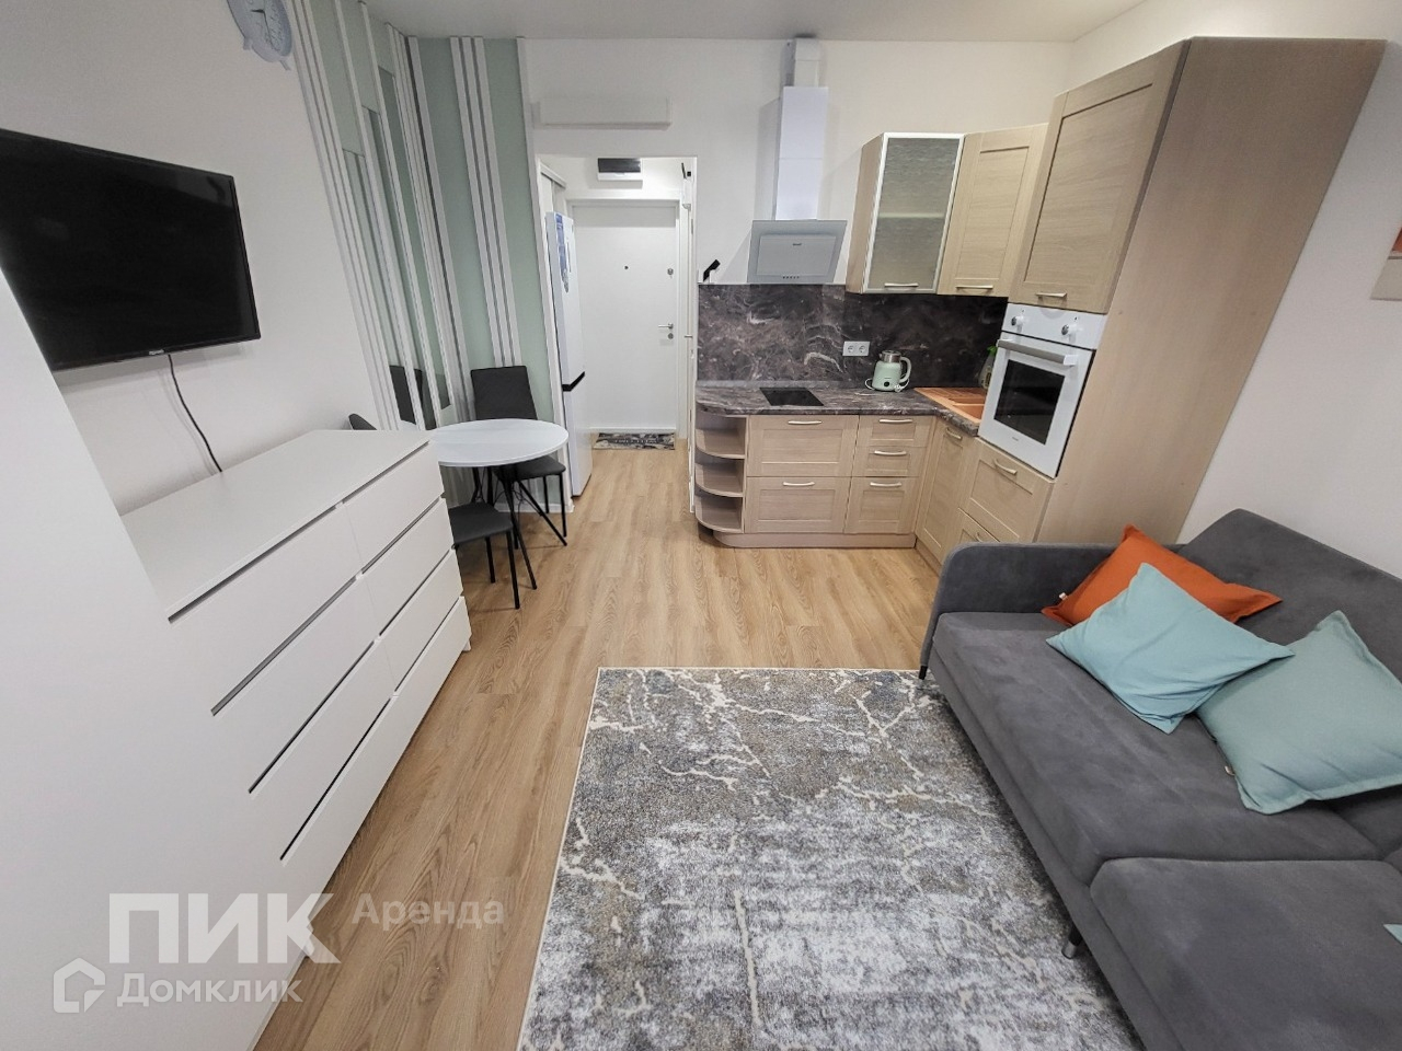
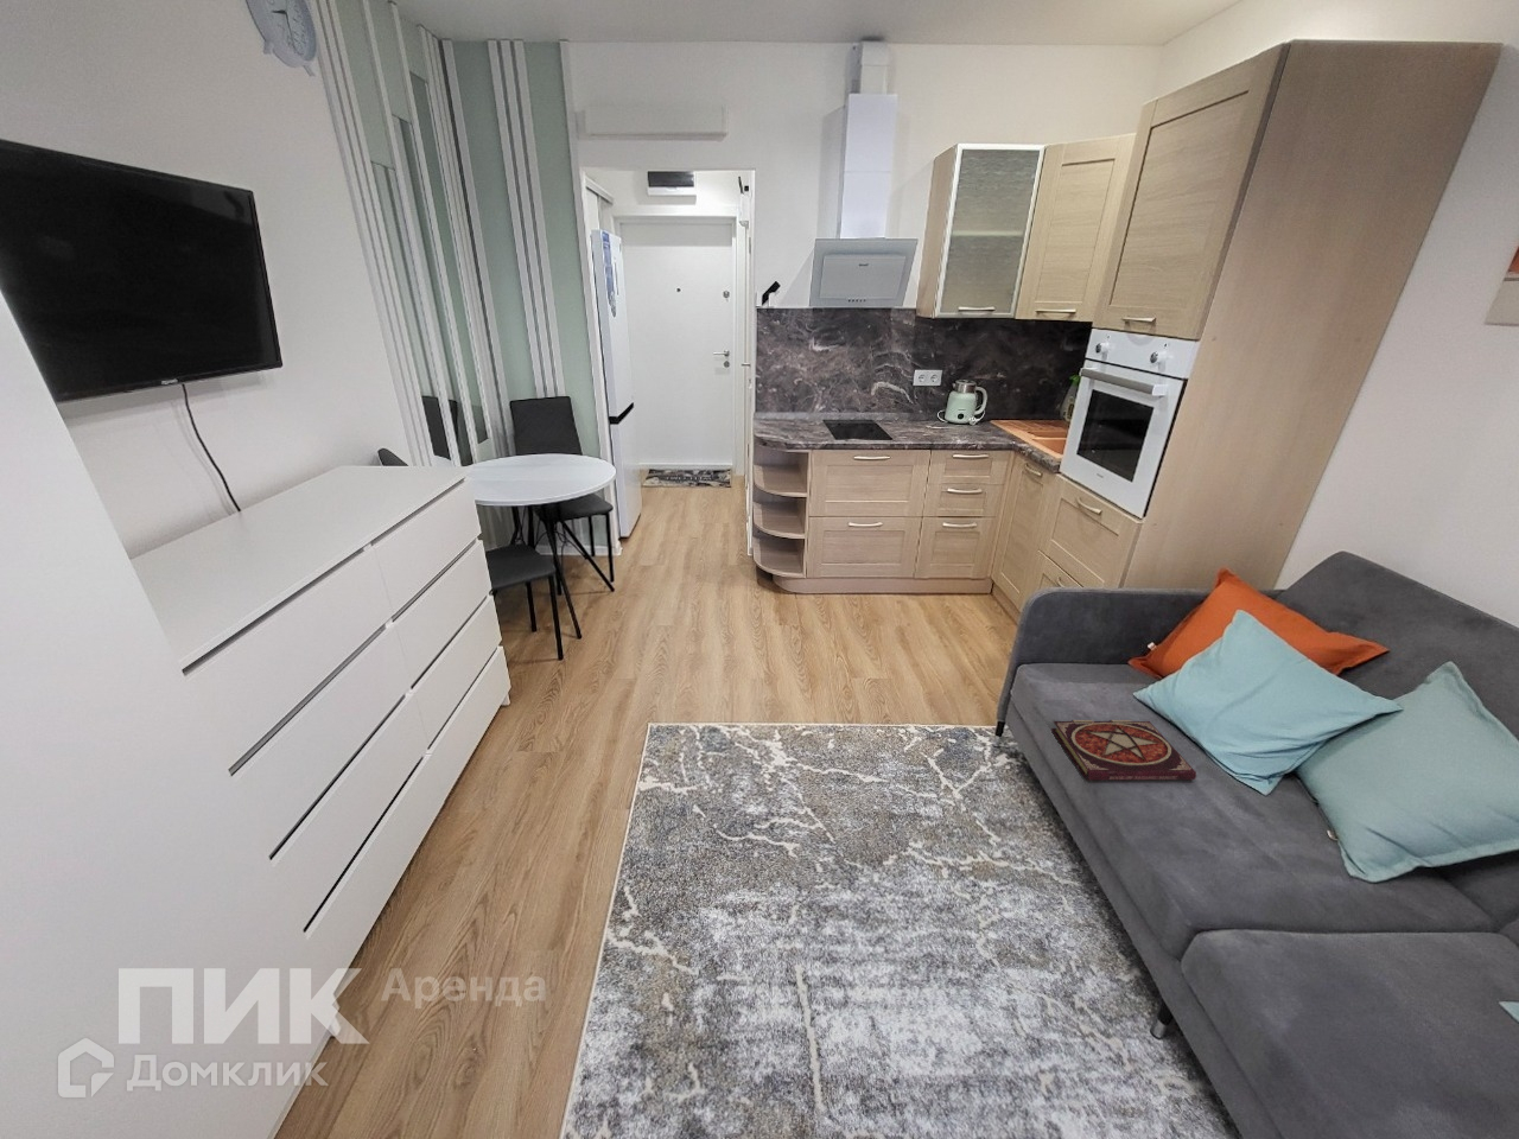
+ book (1120, 747)
